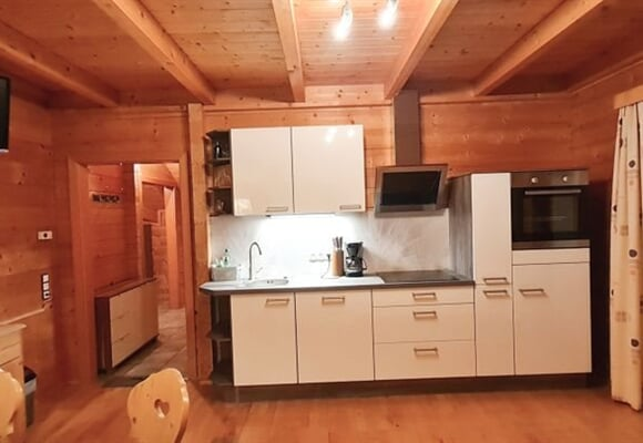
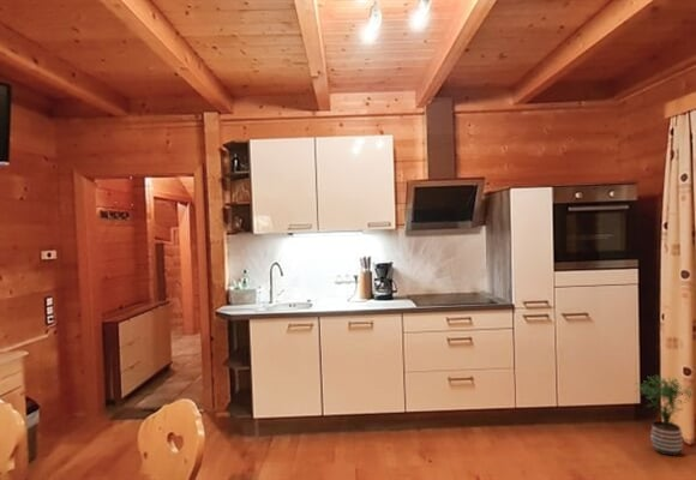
+ potted plant (664, 413)
